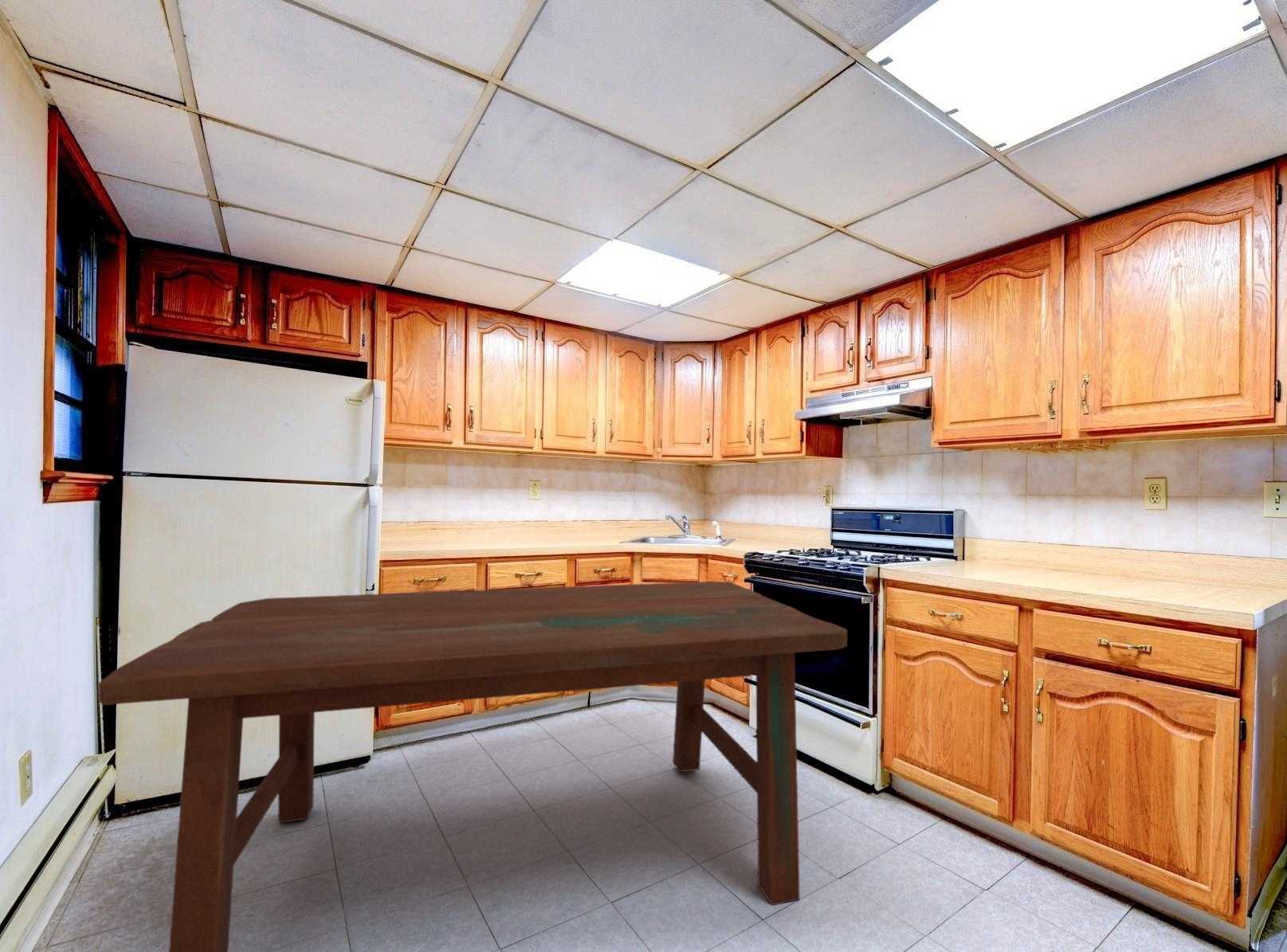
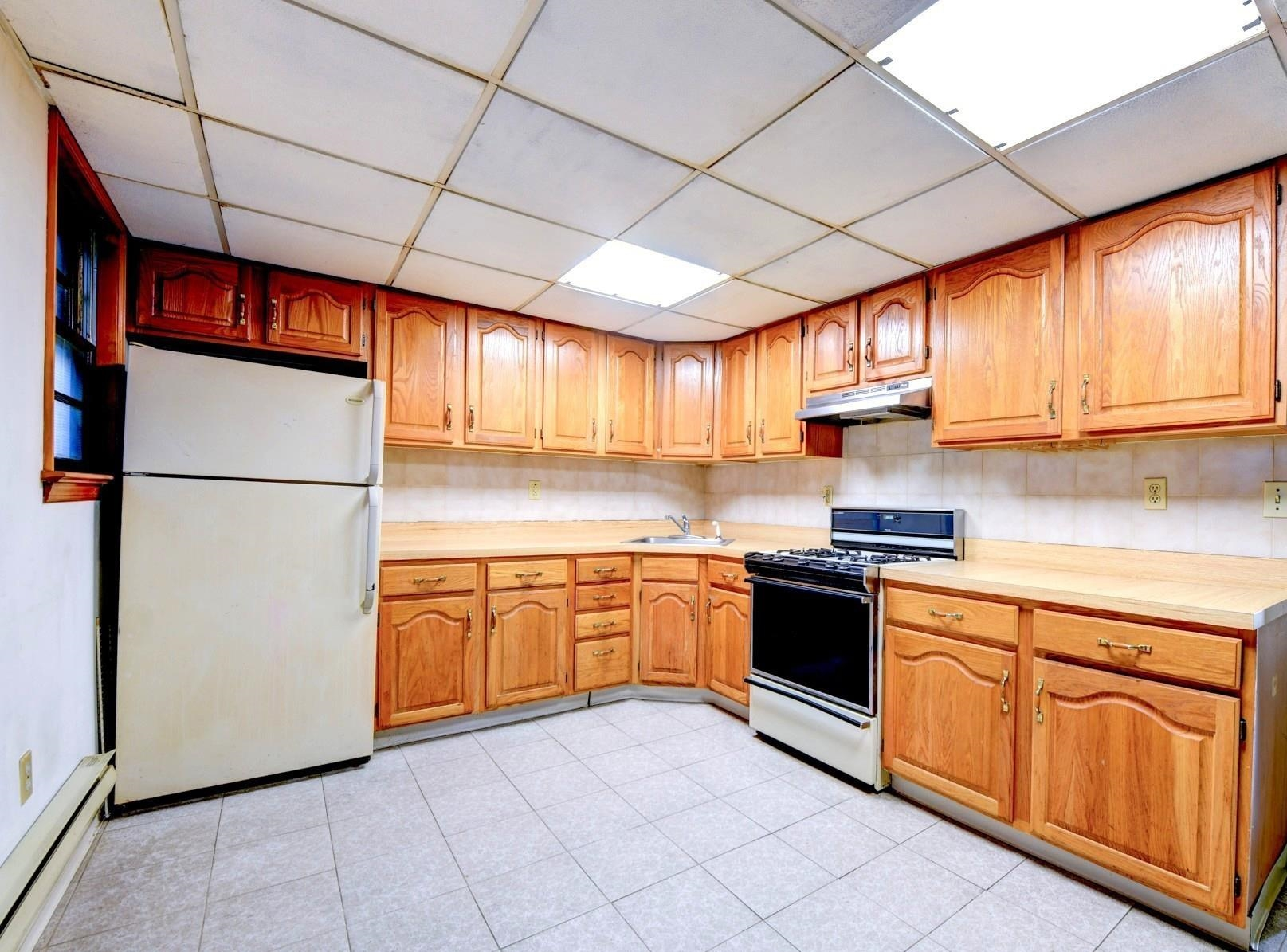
- dining table (512, 695)
